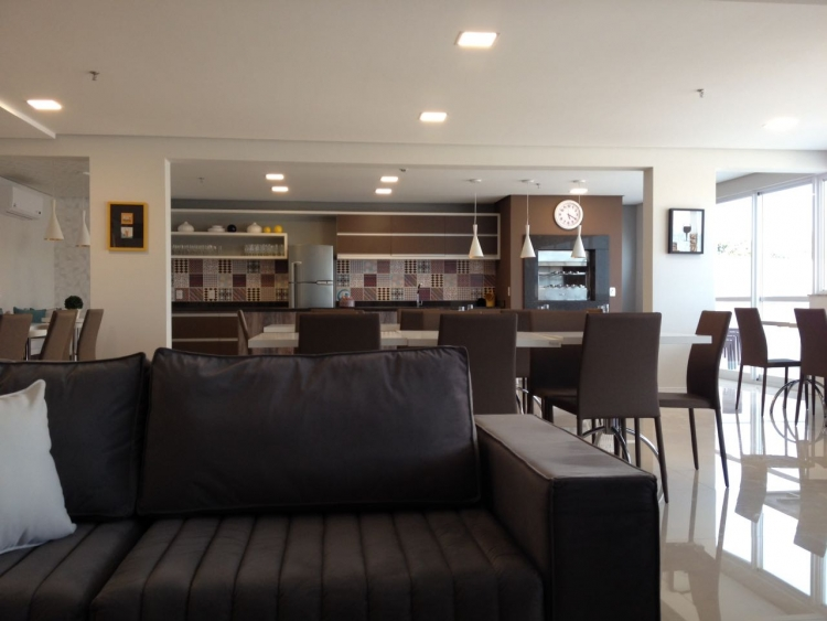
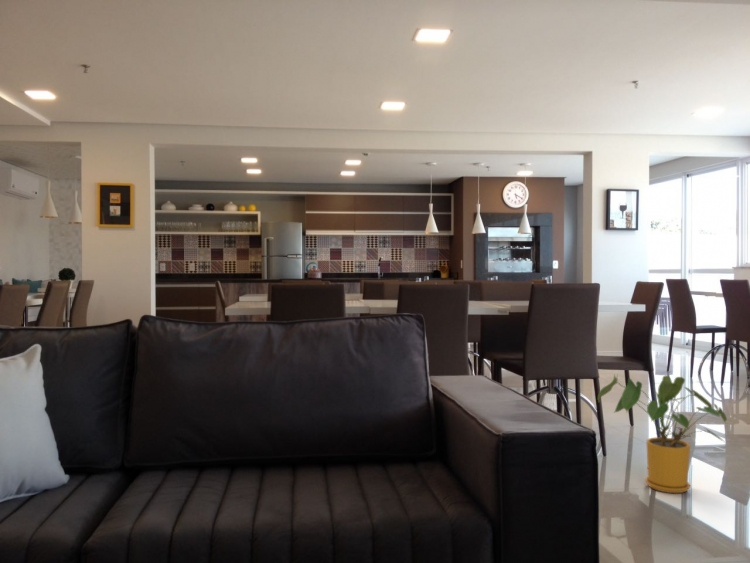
+ house plant (665, 432)
